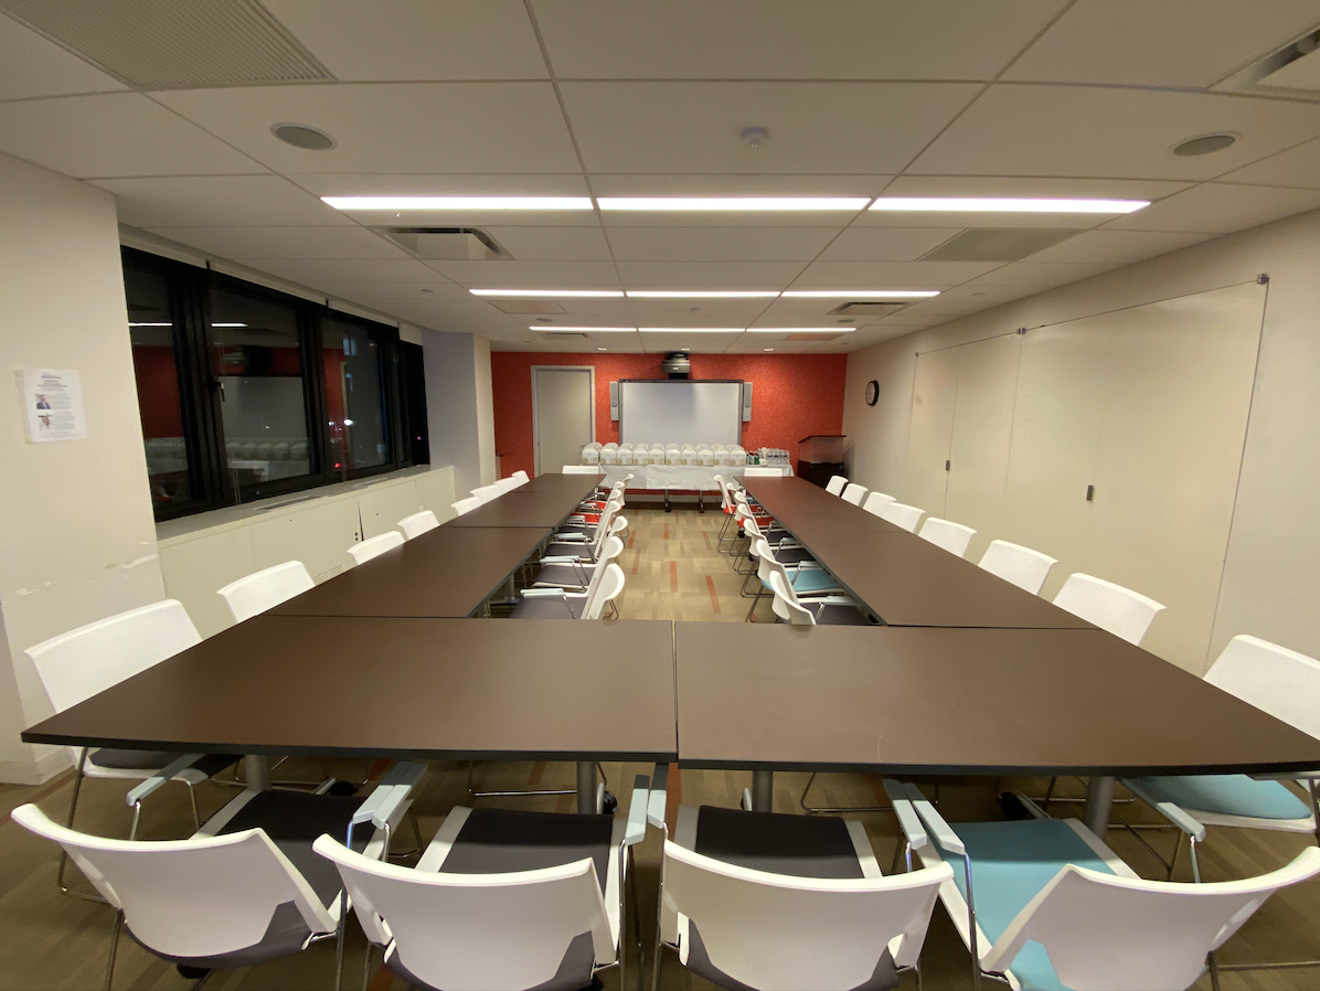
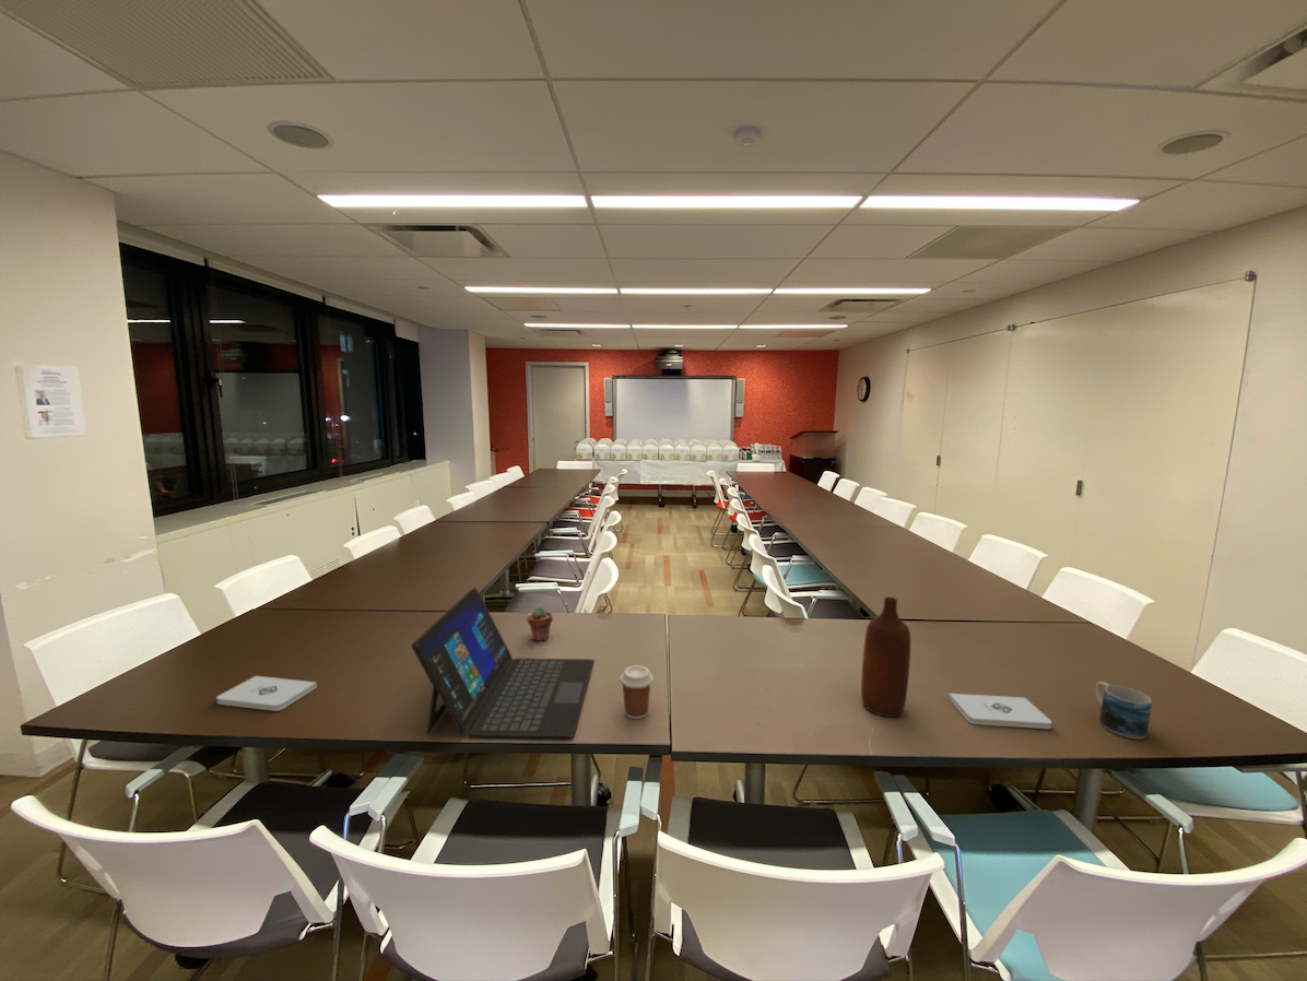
+ coffee cup (636, 692)
+ notepad (267, 693)
+ potted succulent (540, 622)
+ laptop (510, 654)
+ notepad (998, 710)
+ mug (1117, 706)
+ bottle (886, 653)
